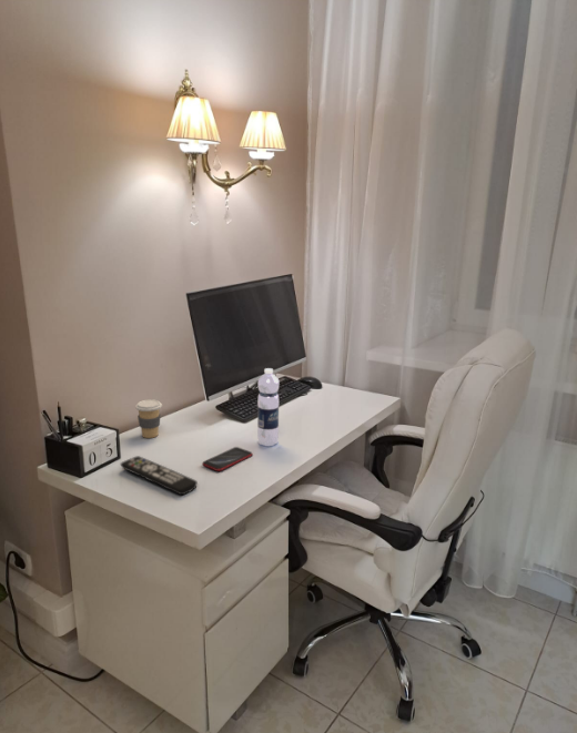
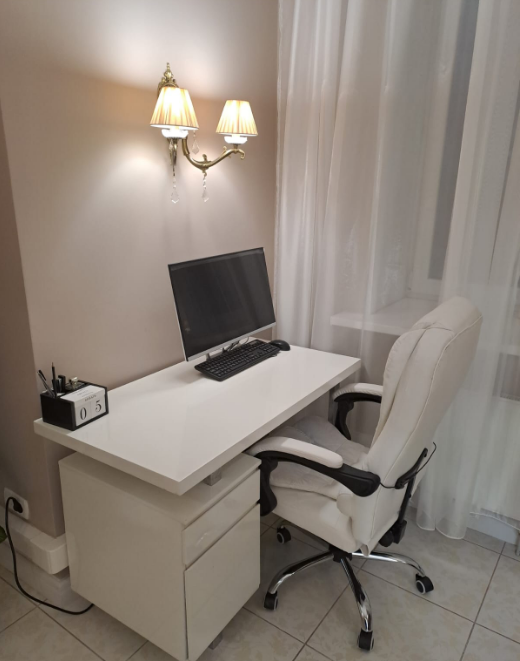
- remote control (158, 475)
- smartphone (227, 458)
- coffee cup (149, 419)
- water bottle (267, 406)
